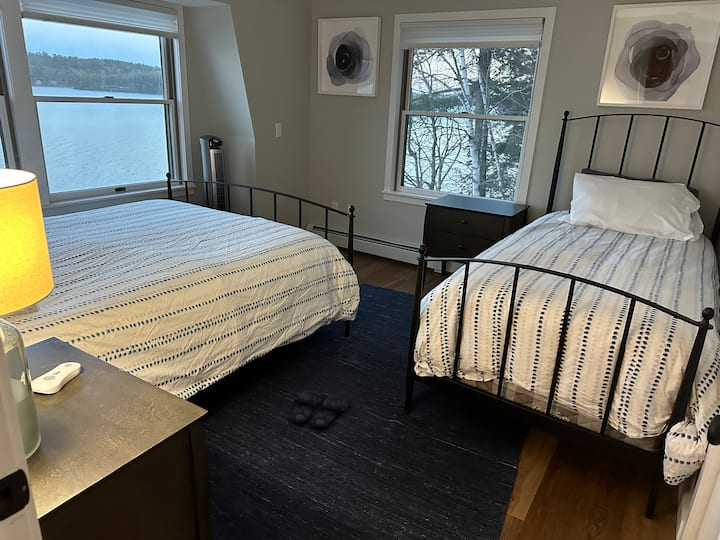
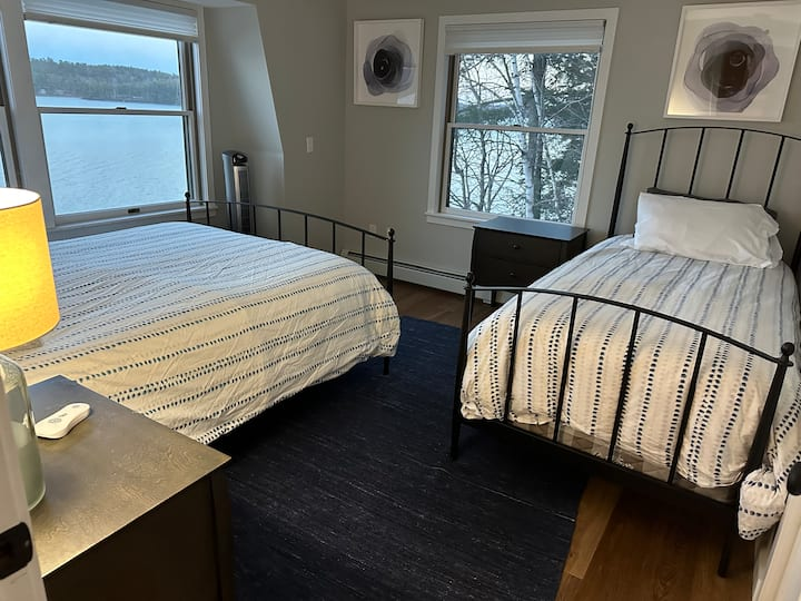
- slippers (318, 404)
